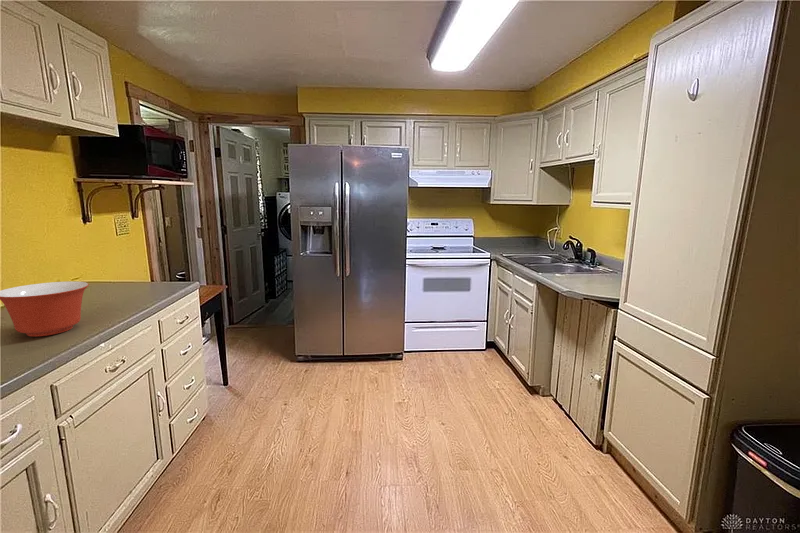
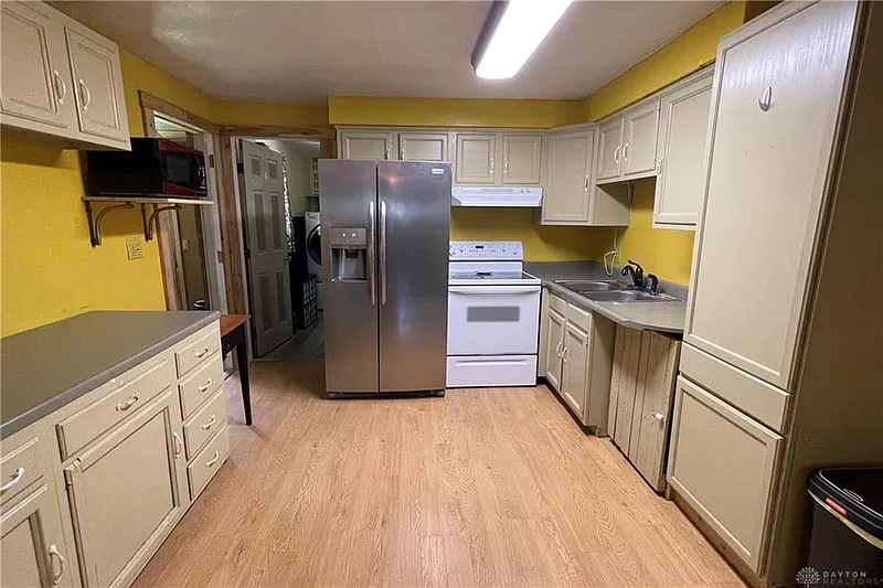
- mixing bowl (47, 309)
